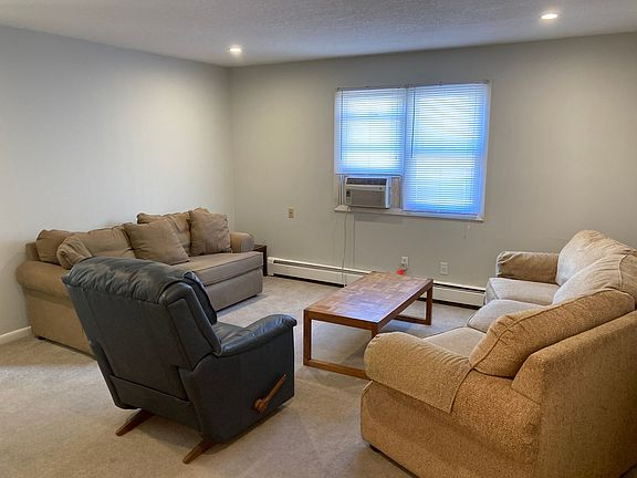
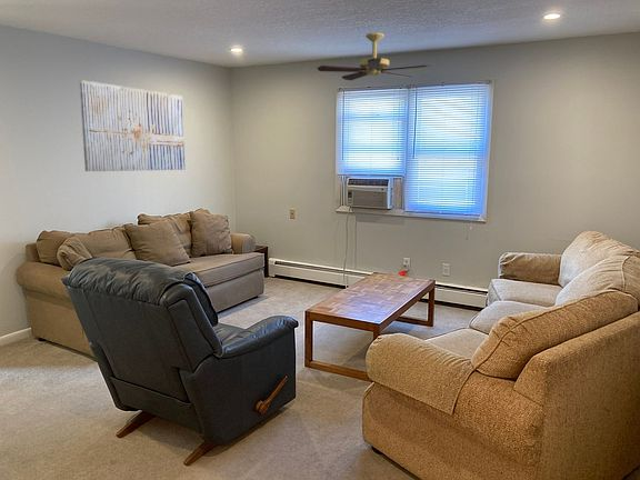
+ wall art (138, 130)
+ ceiling fan (373, 53)
